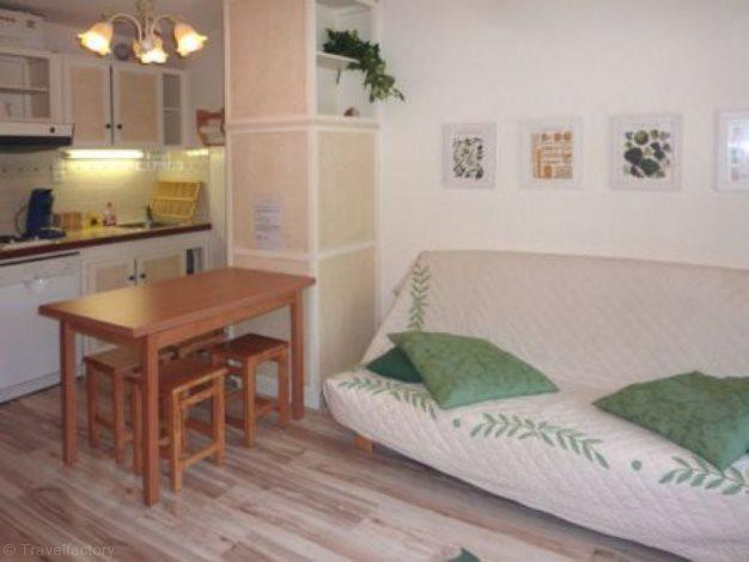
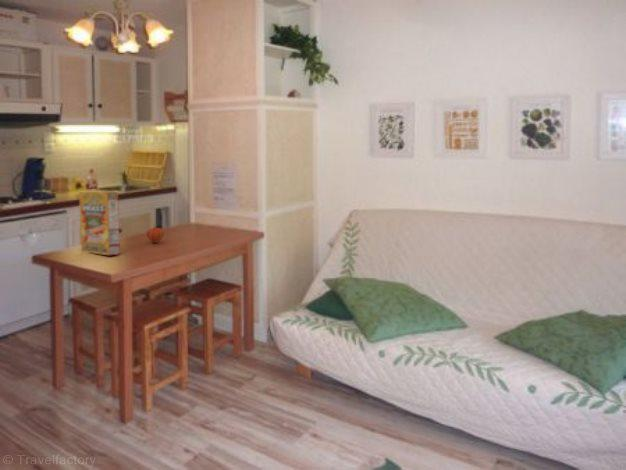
+ fruit (155, 234)
+ cereal box (99, 222)
